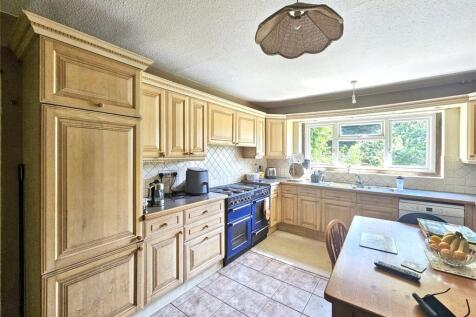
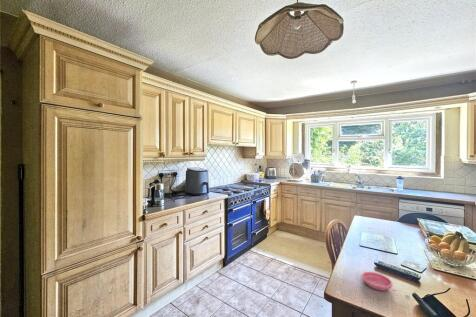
+ saucer (376, 281)
